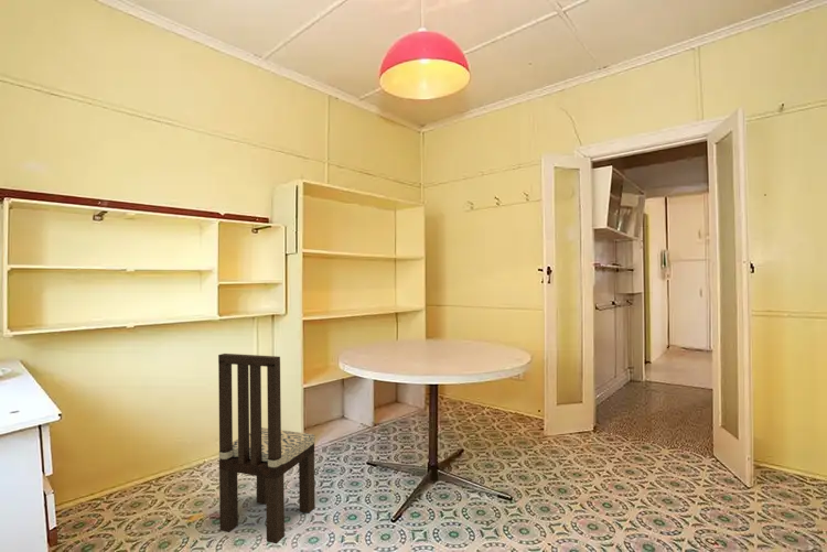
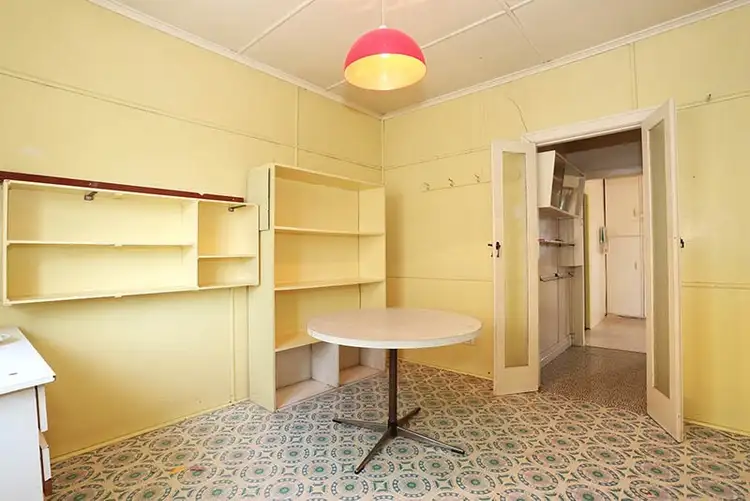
- dining chair (268, 434)
